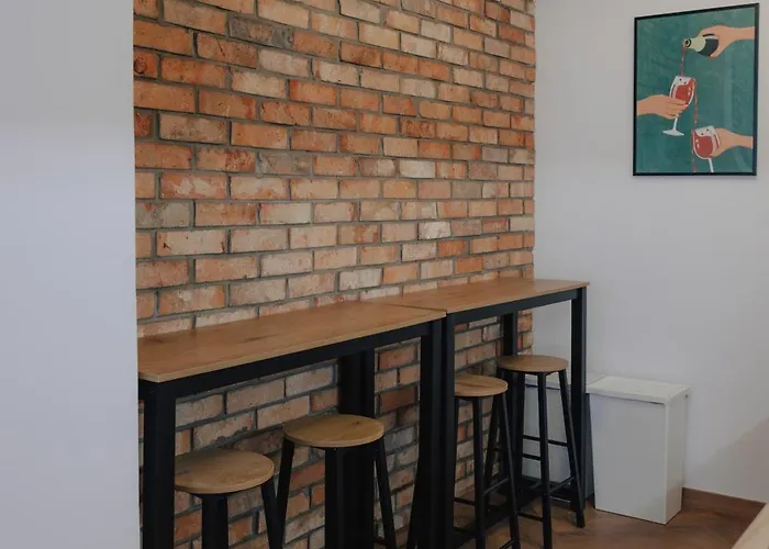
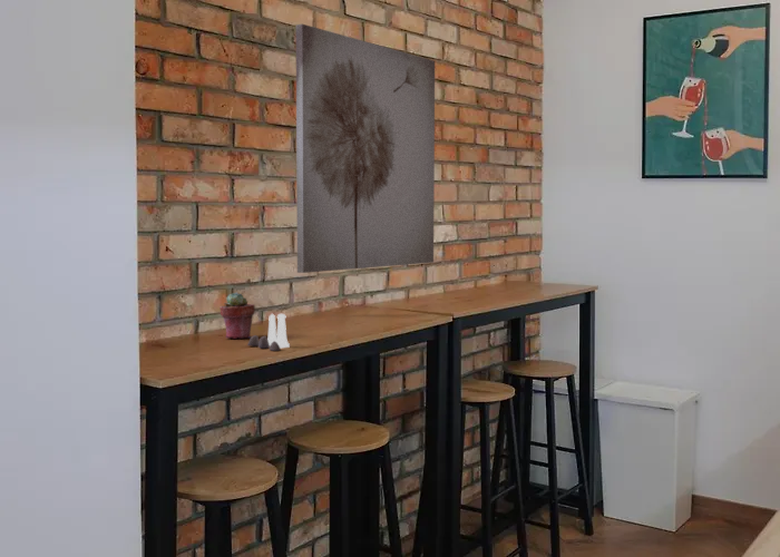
+ potted succulent (237, 314)
+ wall art (372, 156)
+ salt and pepper shaker set (271, 330)
